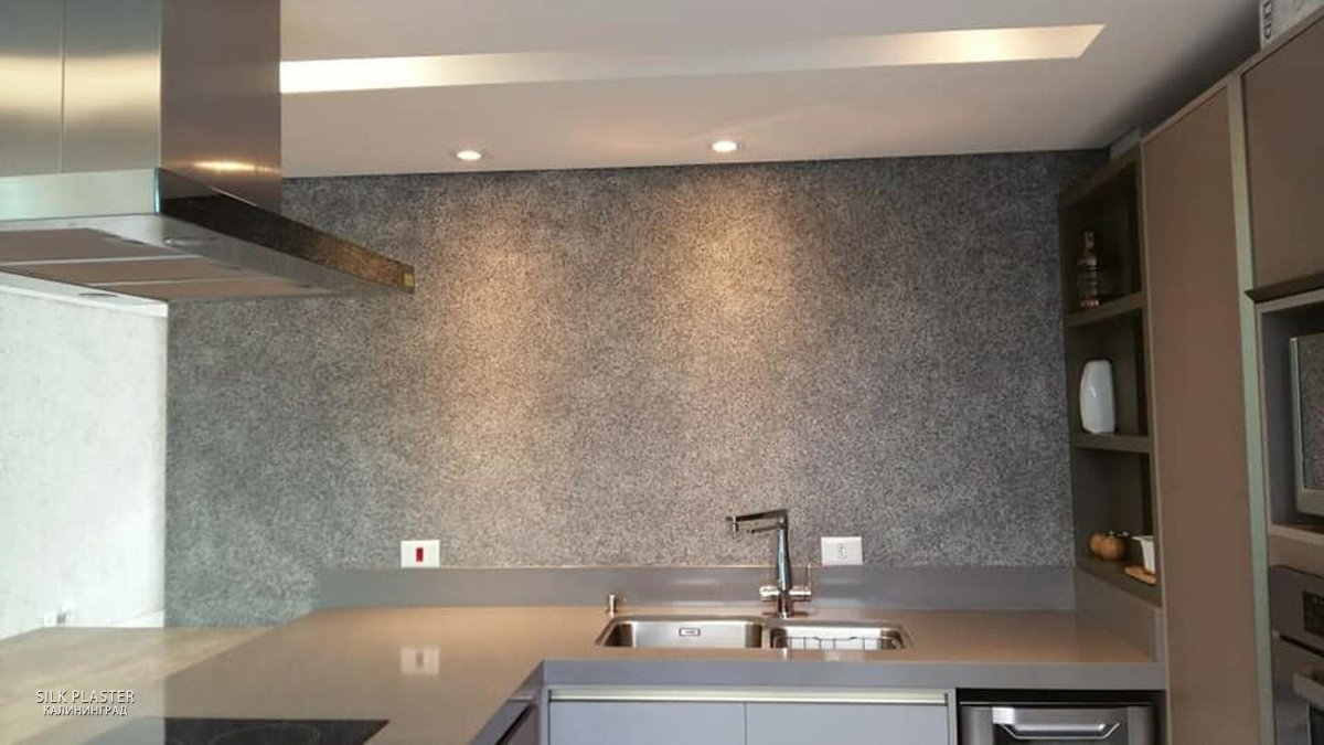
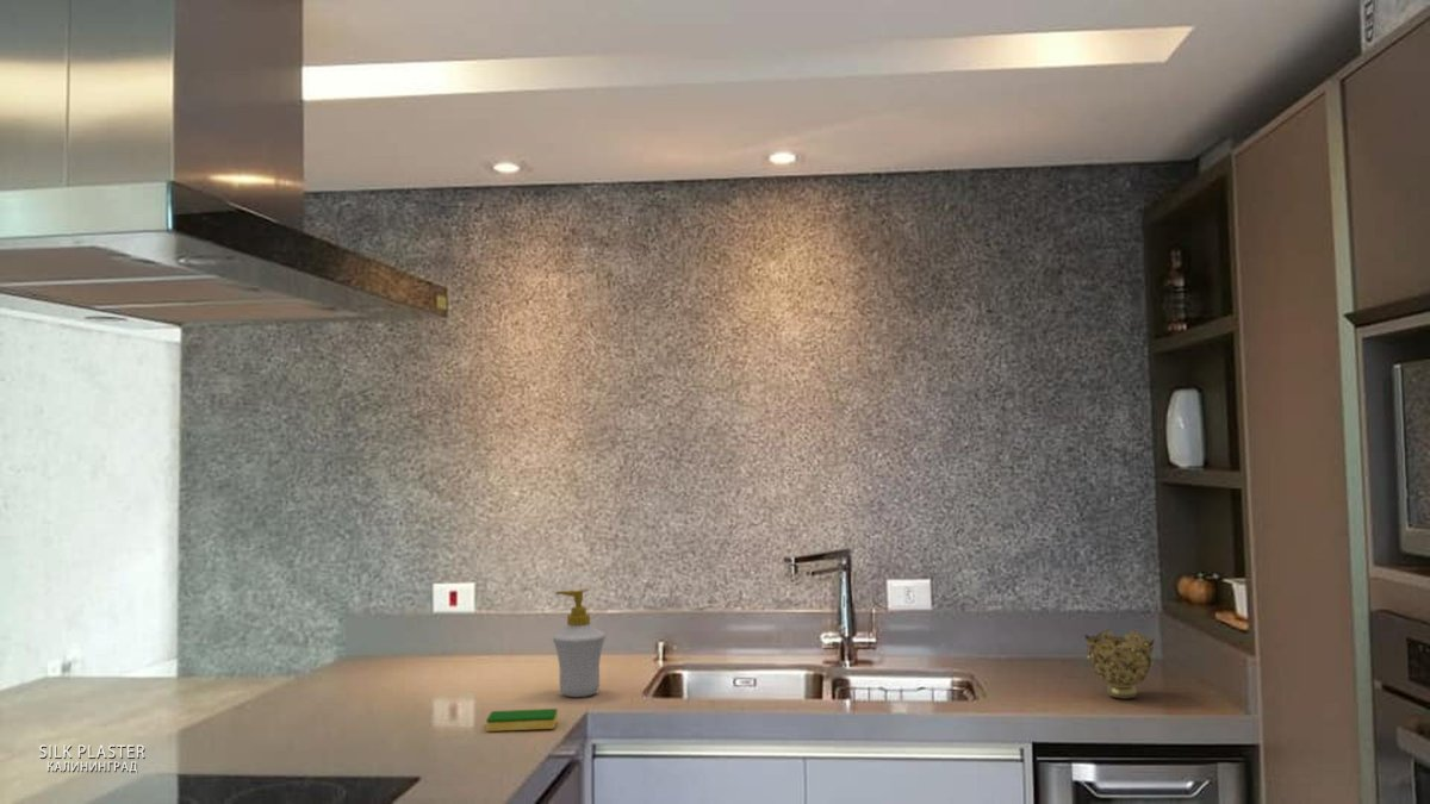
+ decorative bowl (1120, 665)
+ soap bottle (578, 641)
+ dish sponge (522, 719)
